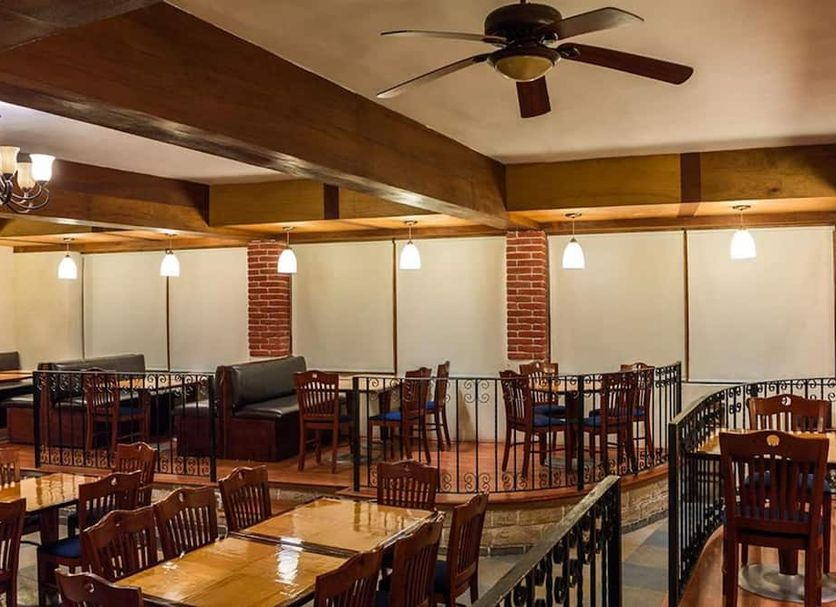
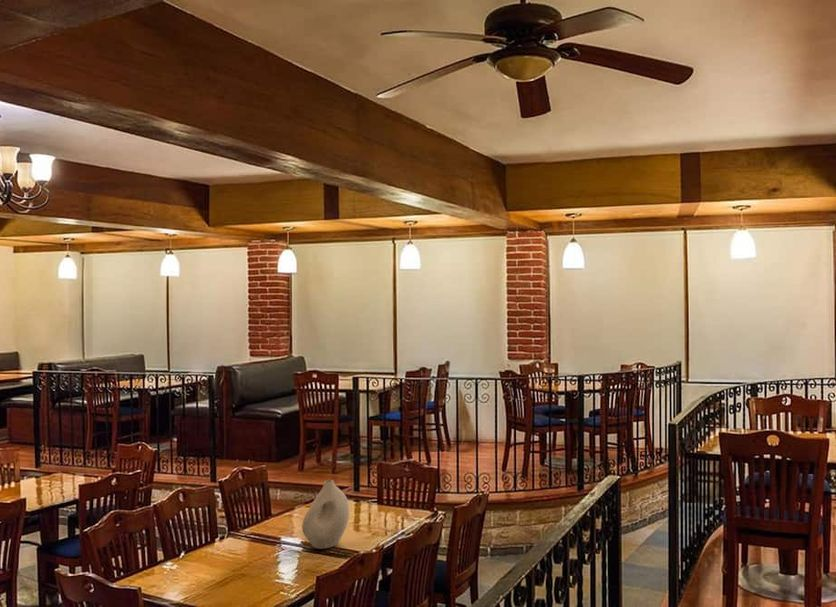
+ vase (326, 513)
